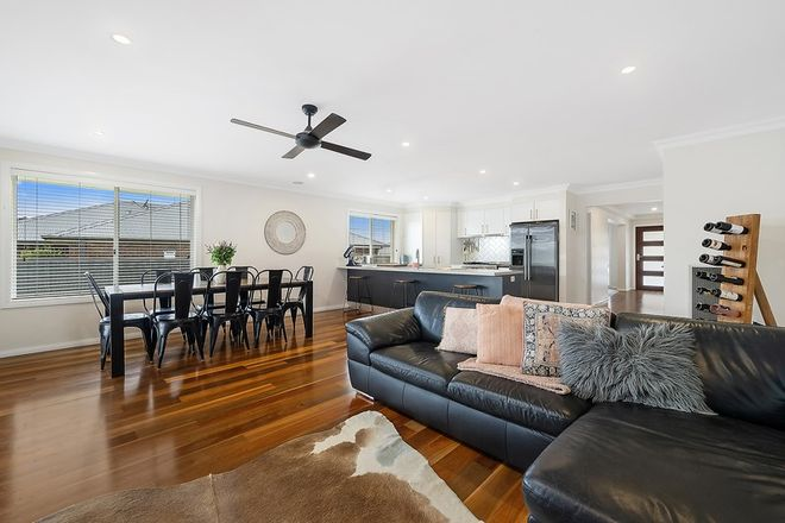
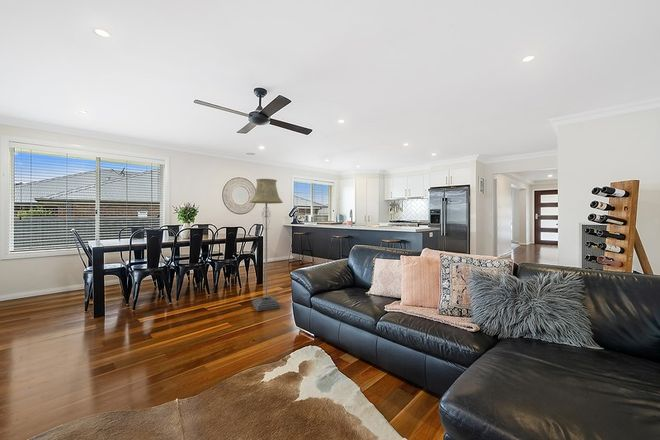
+ floor lamp (266, 243)
